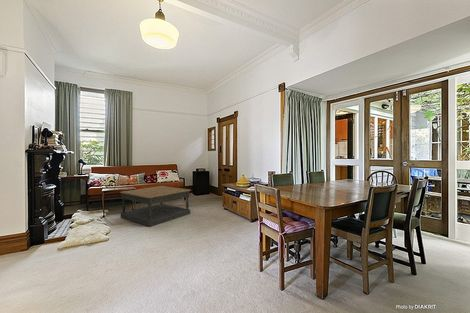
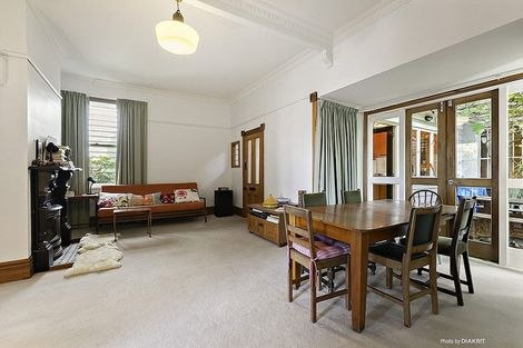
- coffee table (156, 202)
